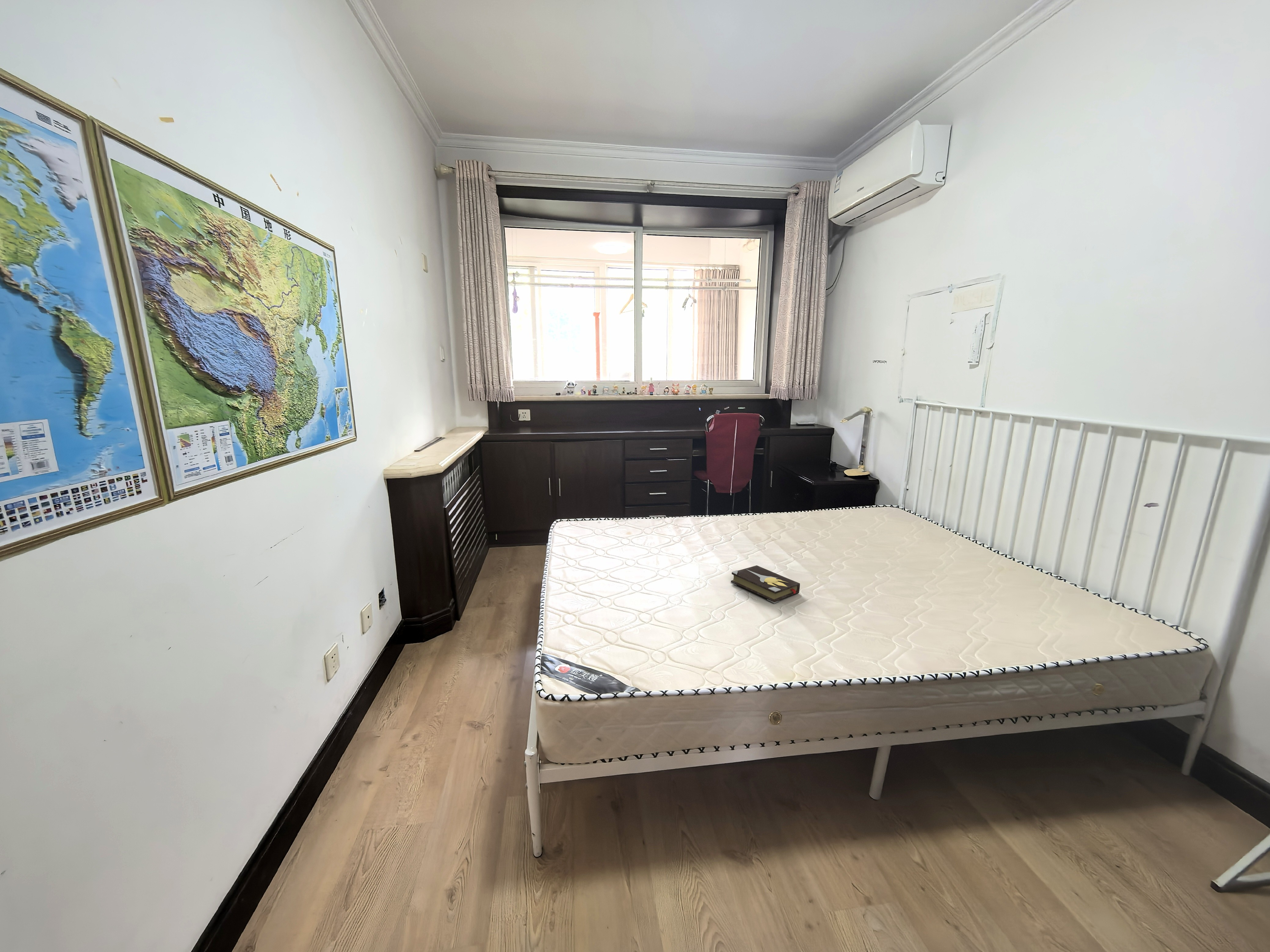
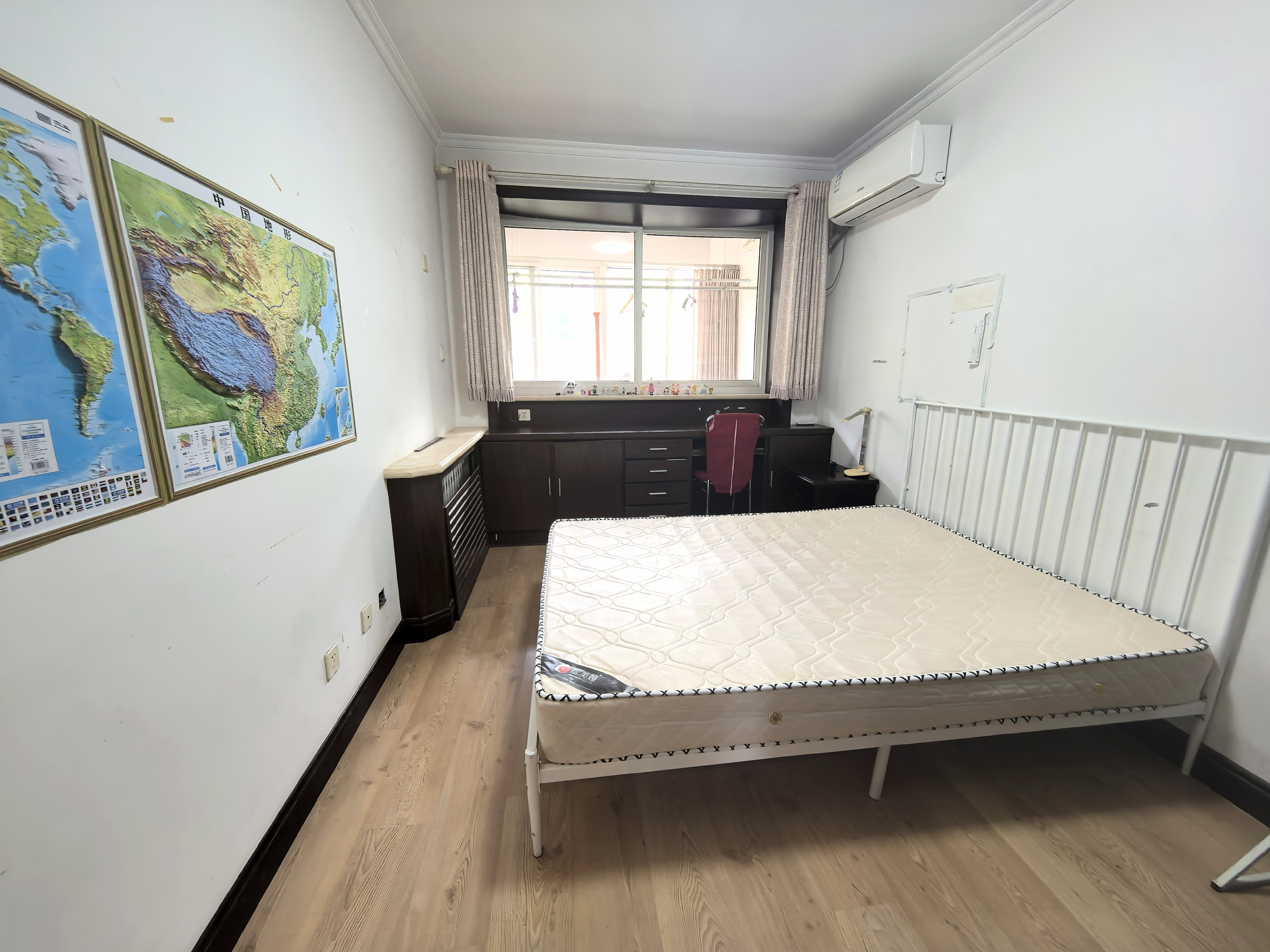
- hardback book (765, 582)
